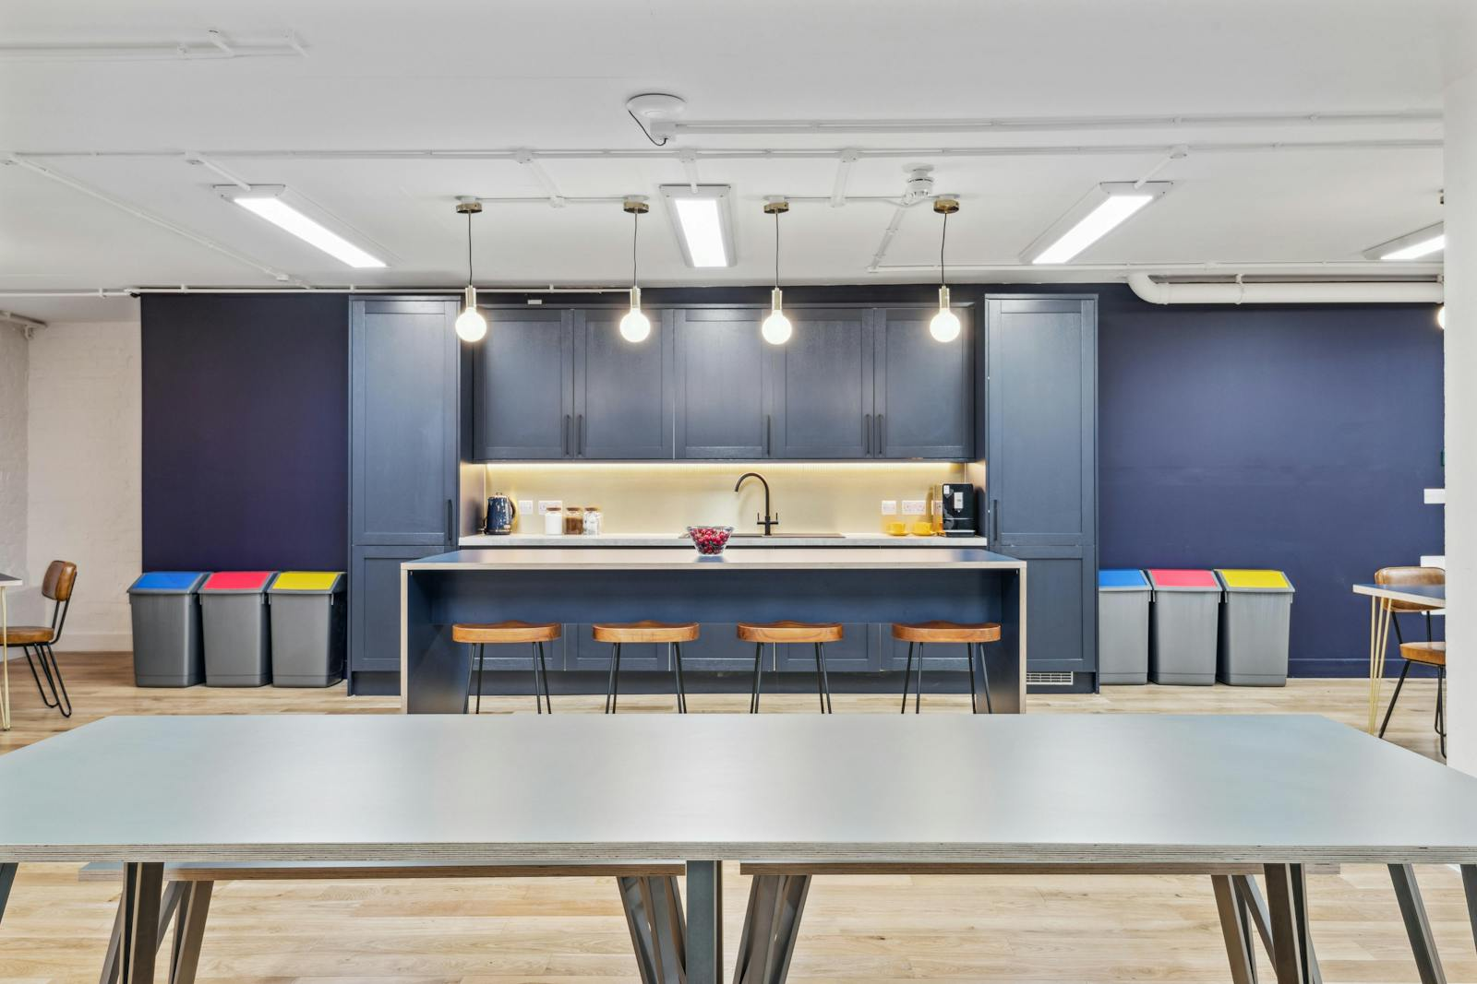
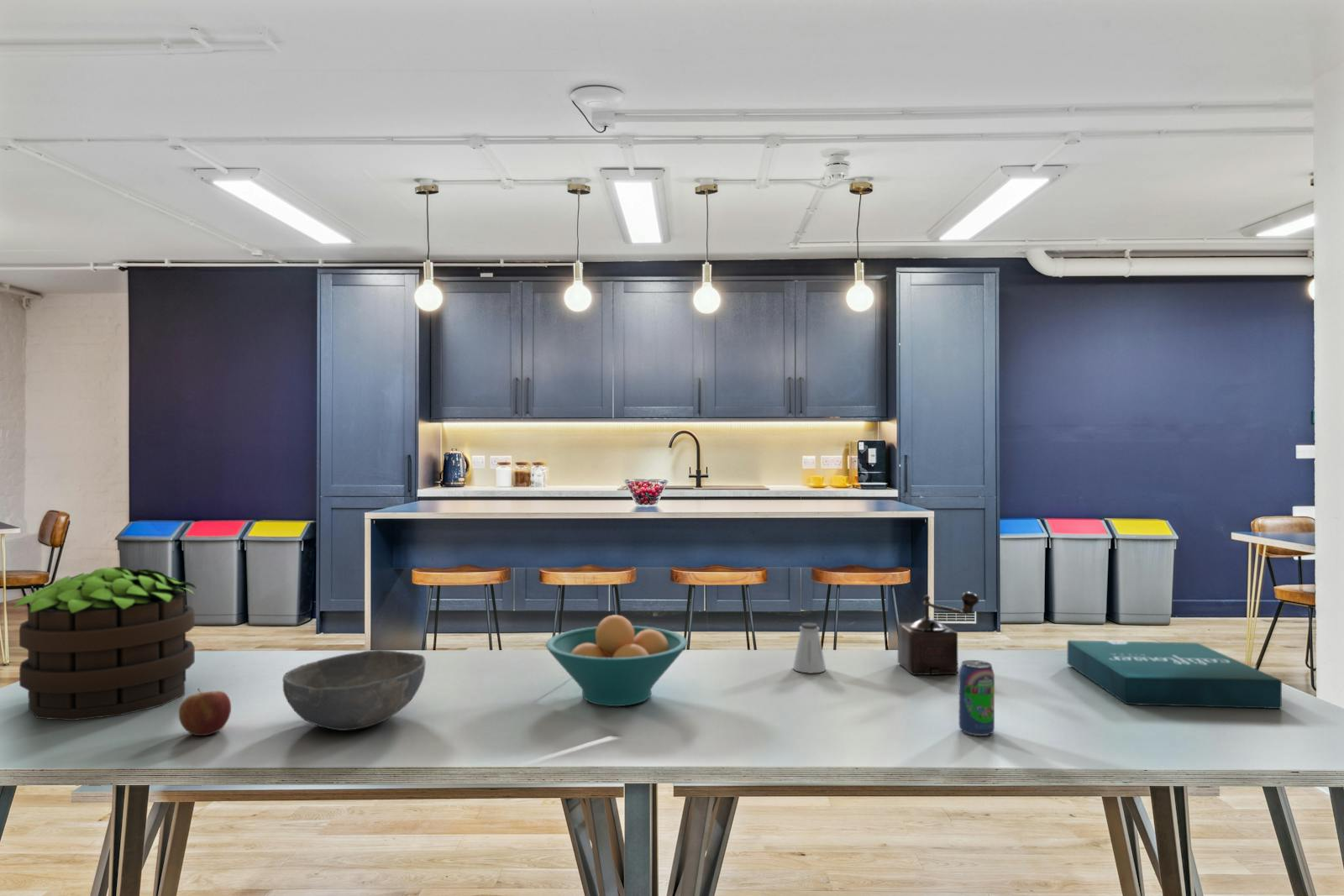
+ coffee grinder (938, 629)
+ bowl (355, 693)
+ pizza box (1164, 671)
+ beverage can (976, 696)
+ fruit bowl (617, 656)
+ potted plant (111, 634)
+ saltshaker (809, 646)
+ apple (205, 710)
